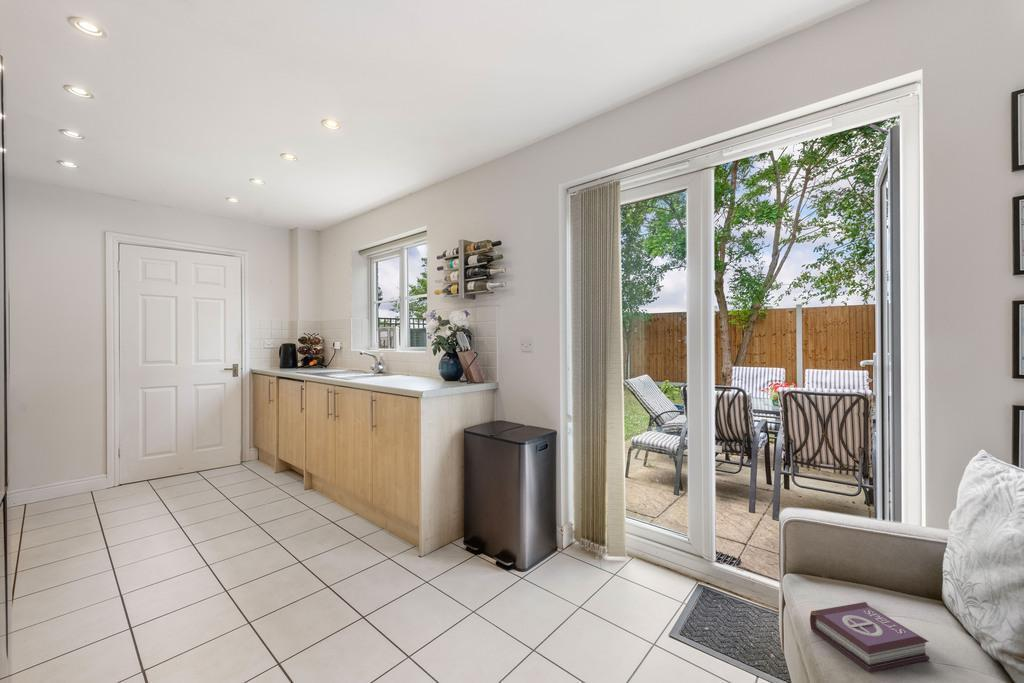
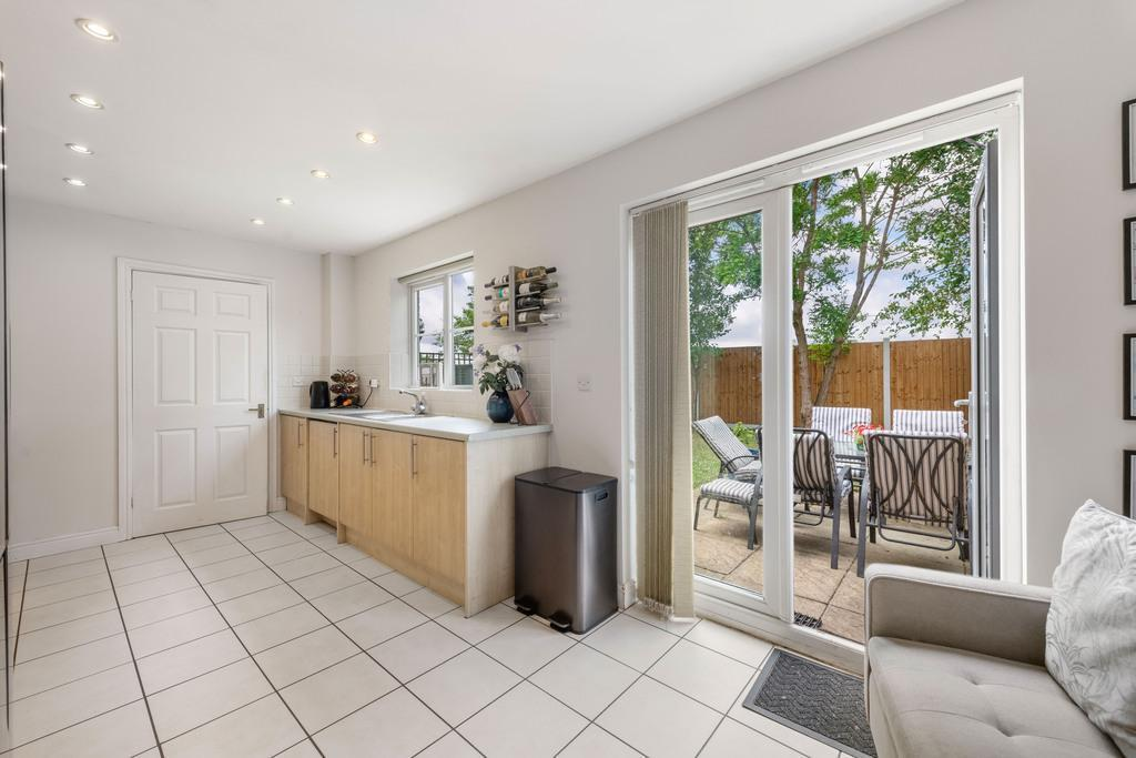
- book (866, 633)
